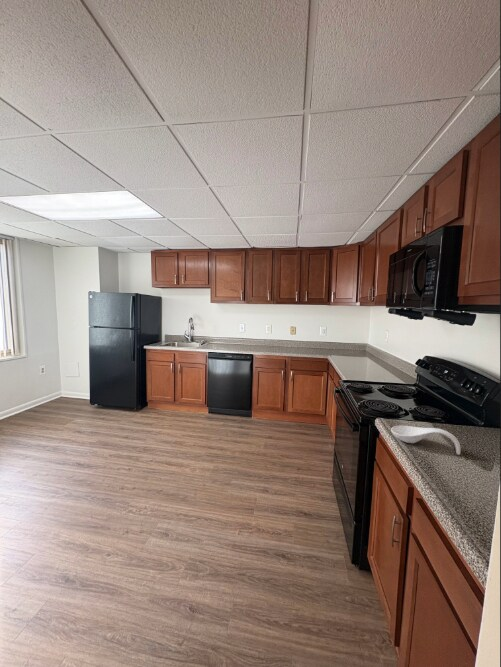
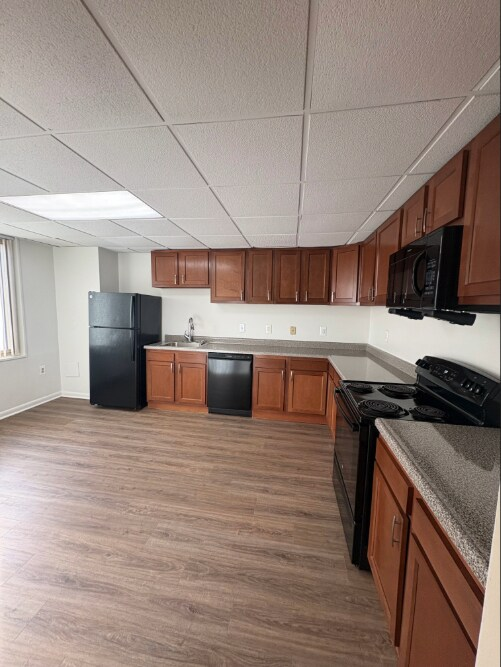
- spoon rest (424, 435)
